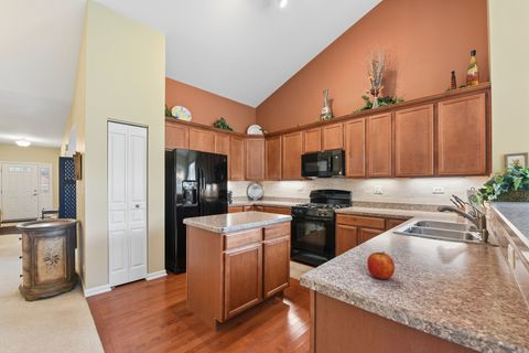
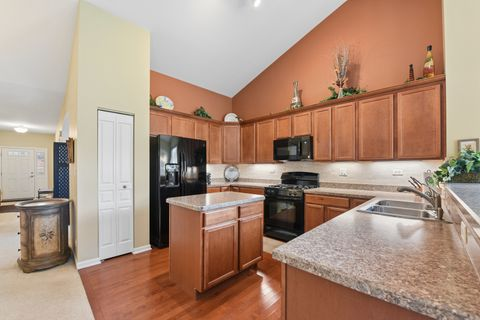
- apple (380, 264)
